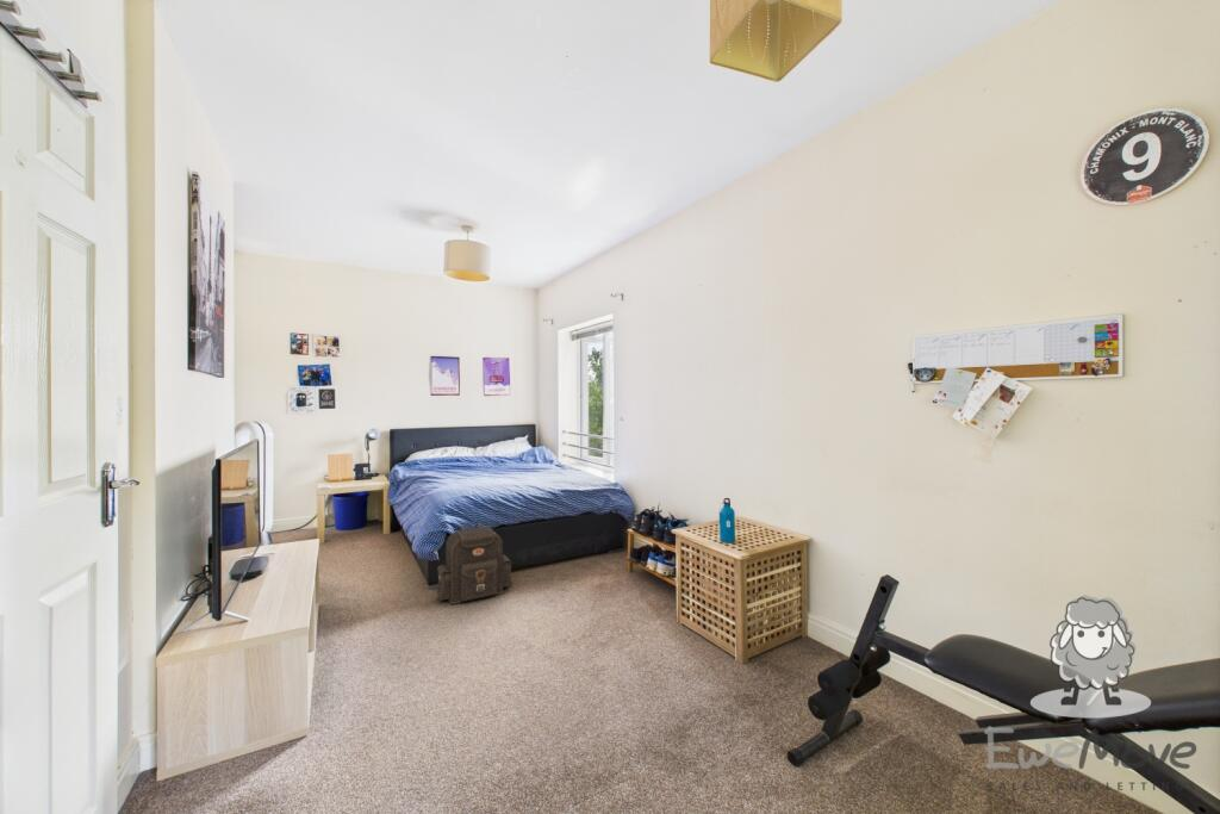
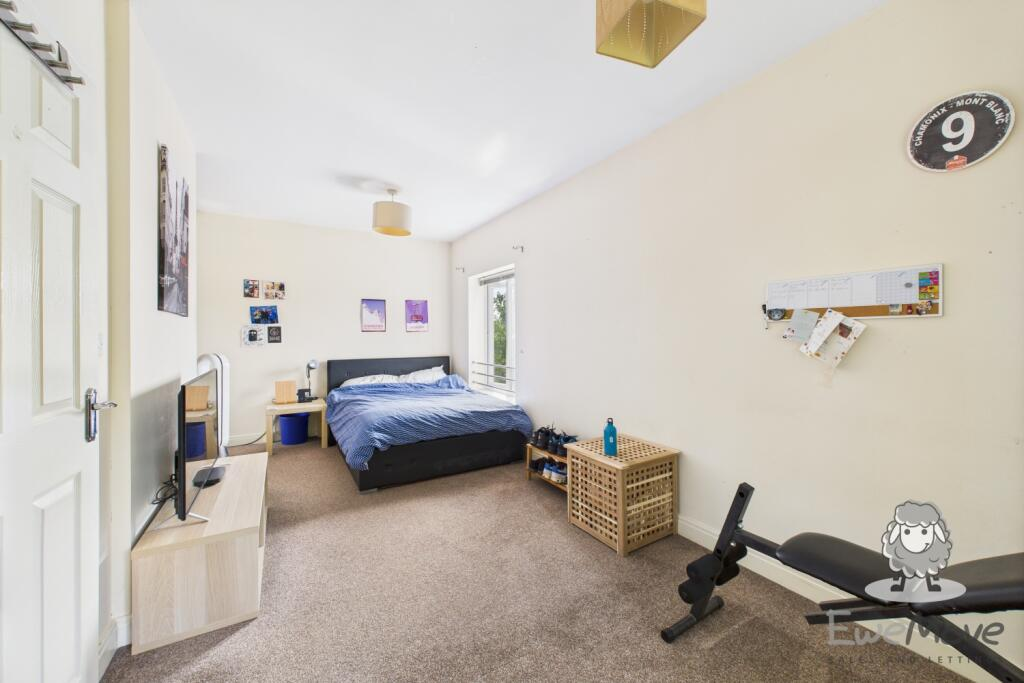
- backpack (474, 559)
